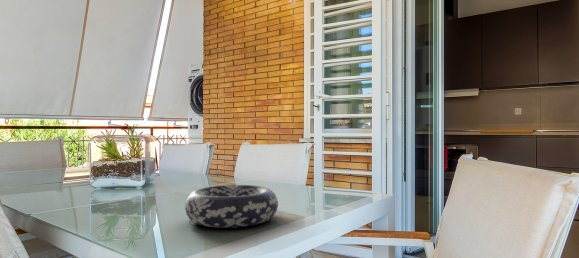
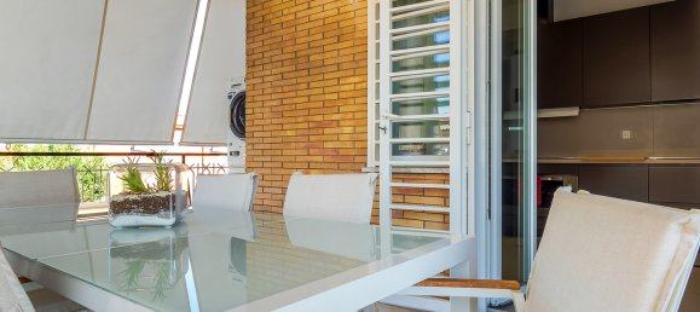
- decorative bowl (232, 205)
